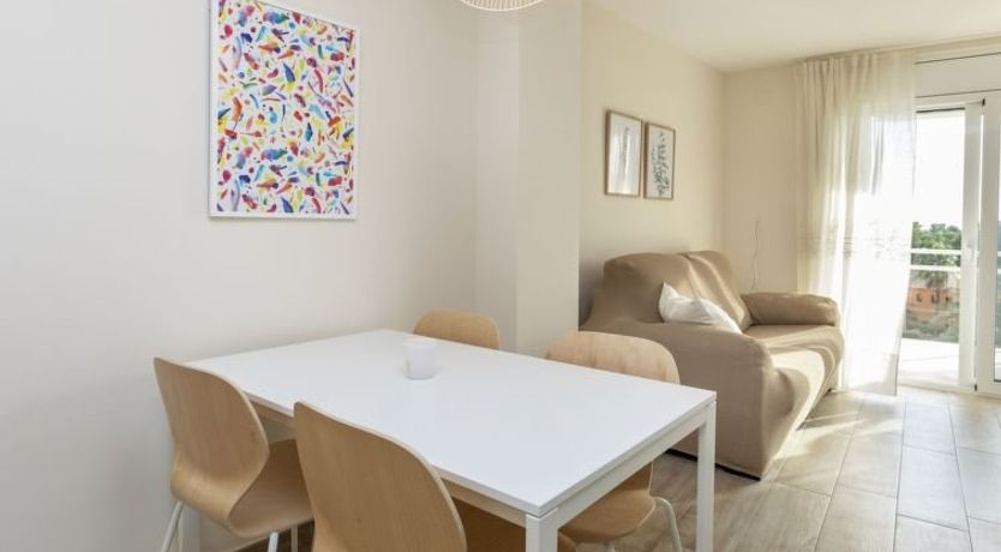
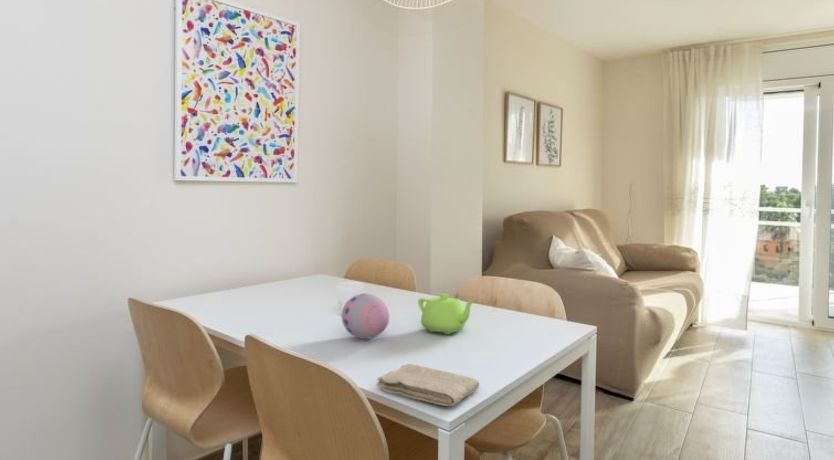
+ decorative egg (364, 315)
+ teapot (445, 312)
+ washcloth (427, 382)
